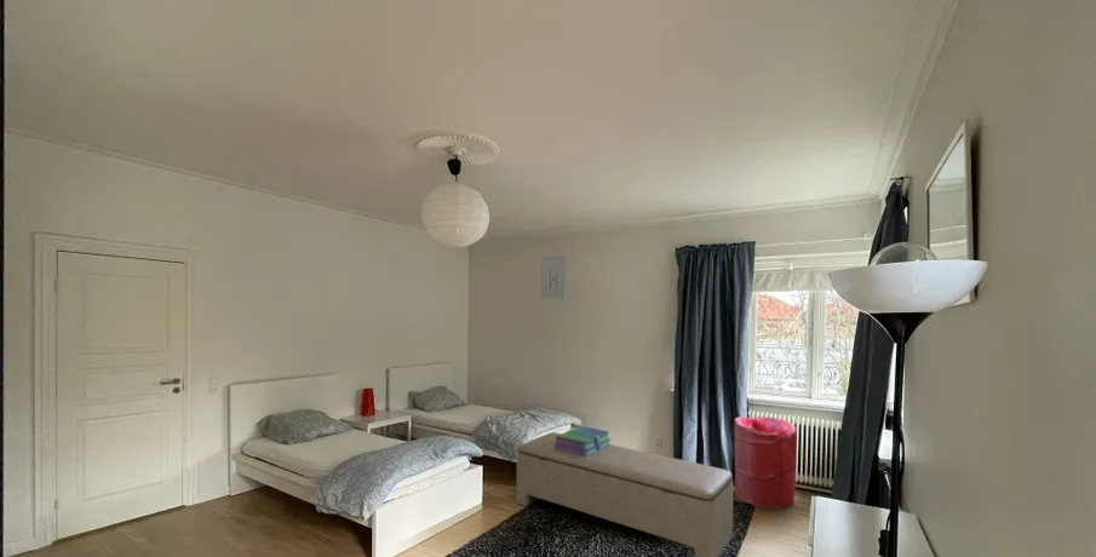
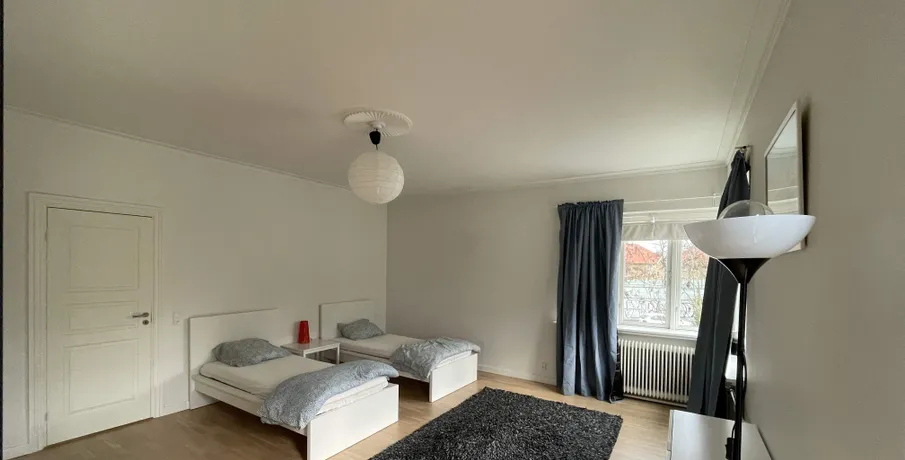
- wall art (552, 277)
- laundry hamper (764, 459)
- bench (616, 487)
- stack of books (583, 440)
